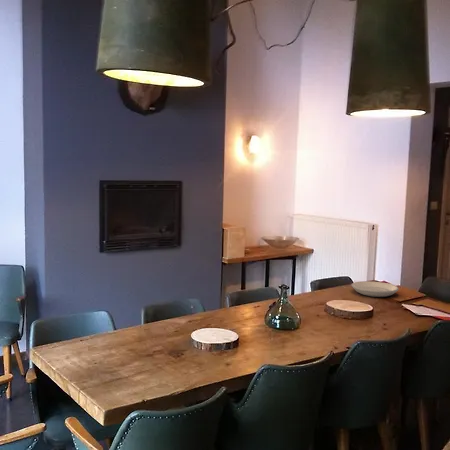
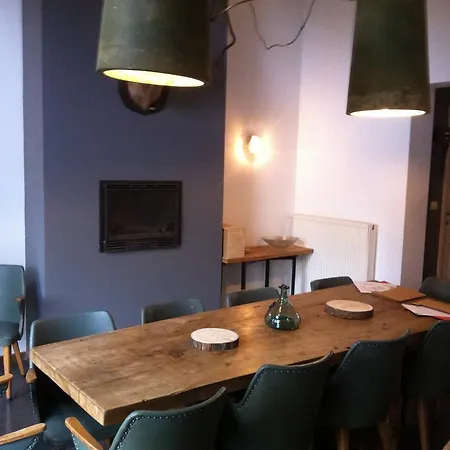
- plate (374, 289)
